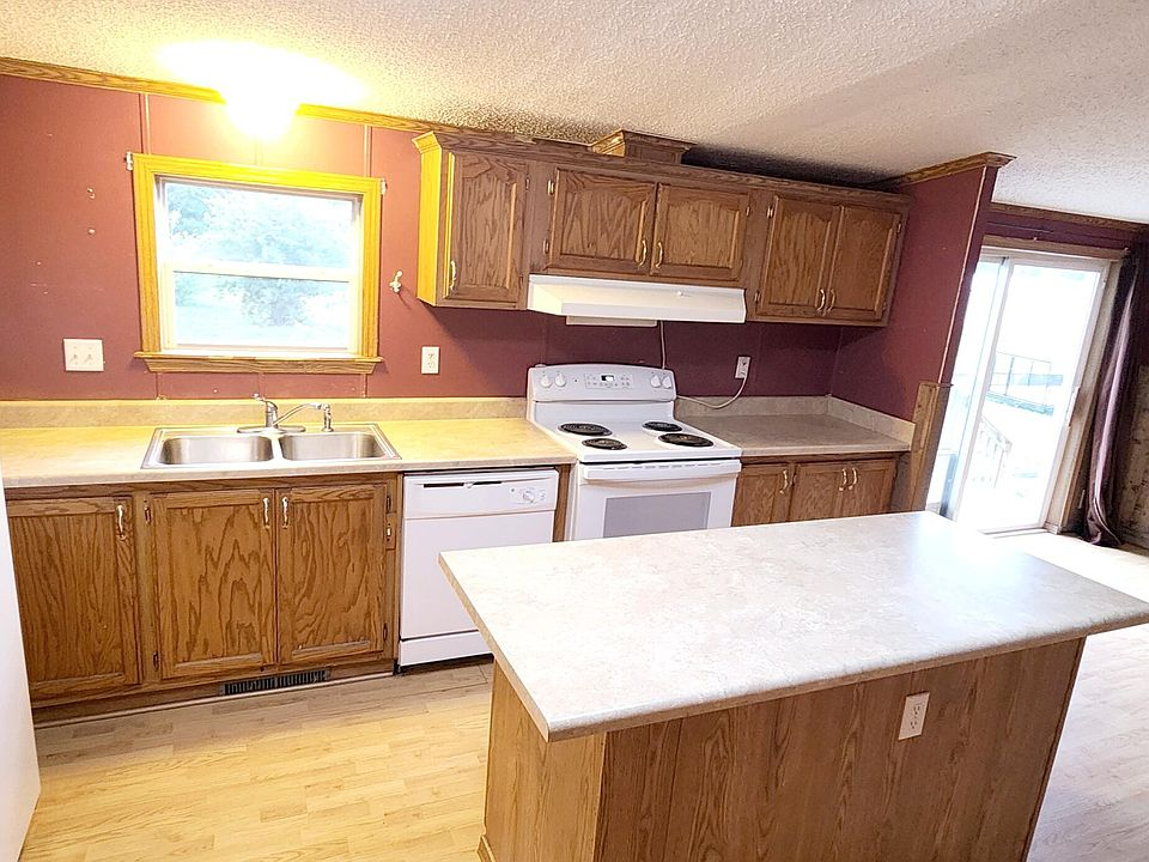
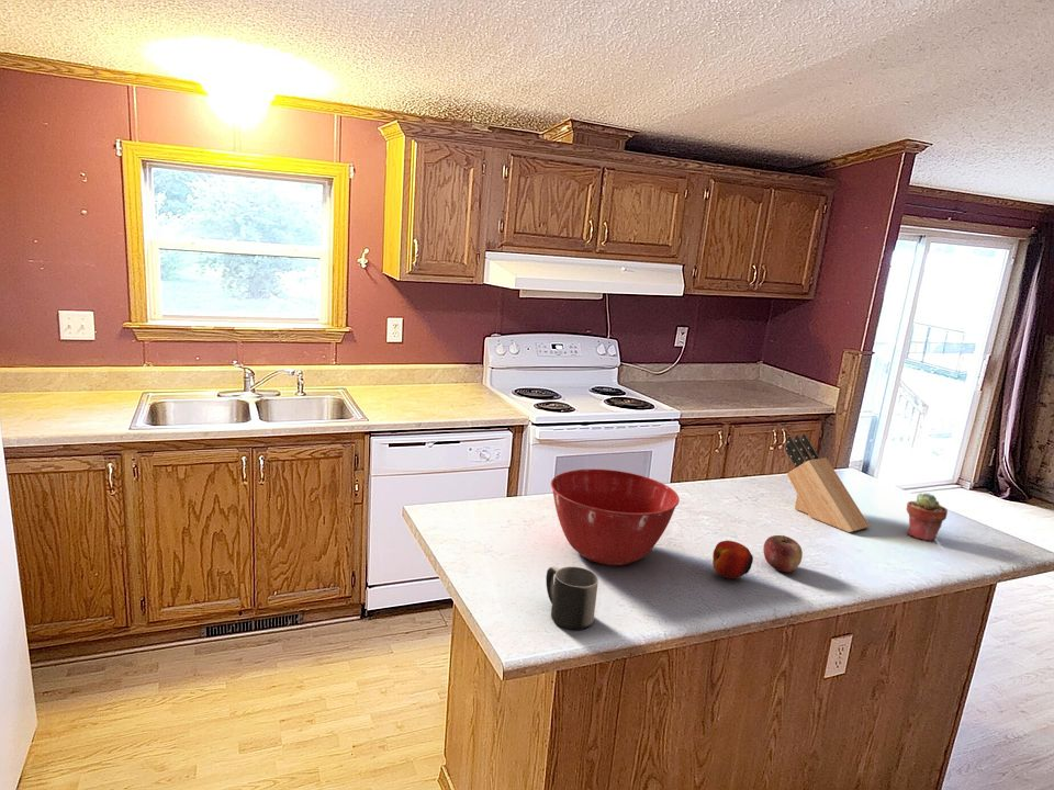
+ potted succulent (926, 515)
+ apple (783, 551)
+ mug (568, 591)
+ mixing bowl (610, 520)
+ knife block (823, 479)
+ apple (732, 558)
